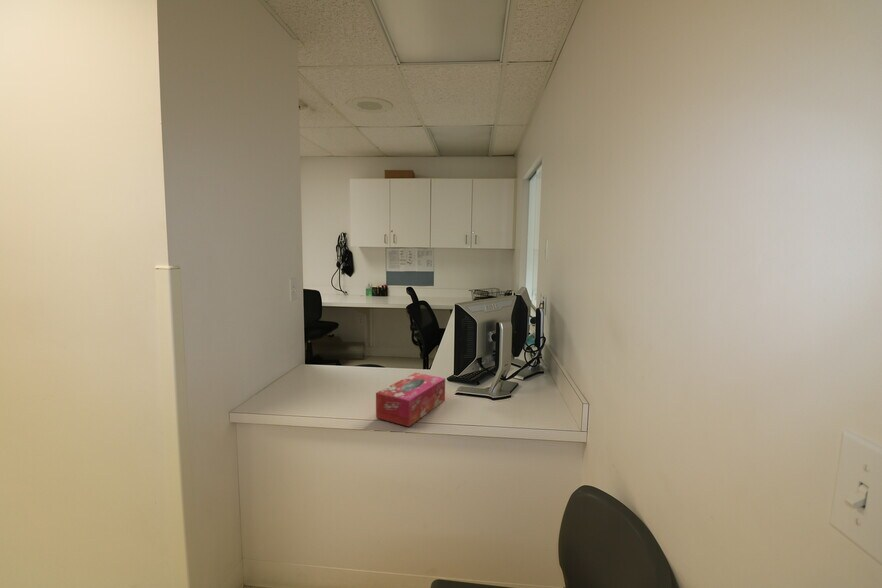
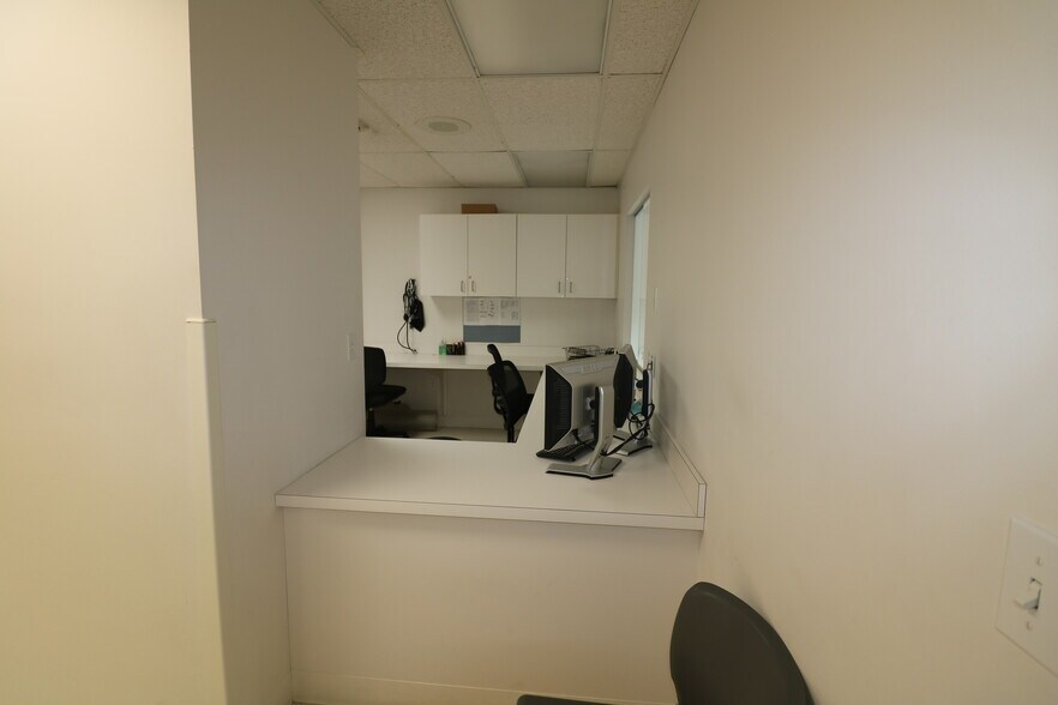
- tissue box (412, 396)
